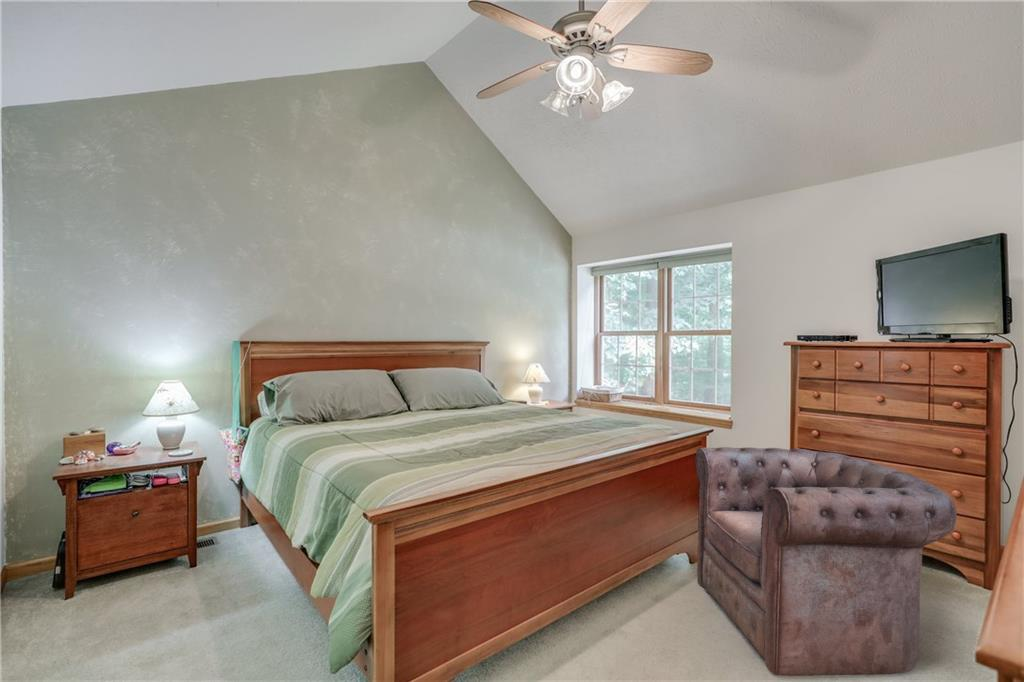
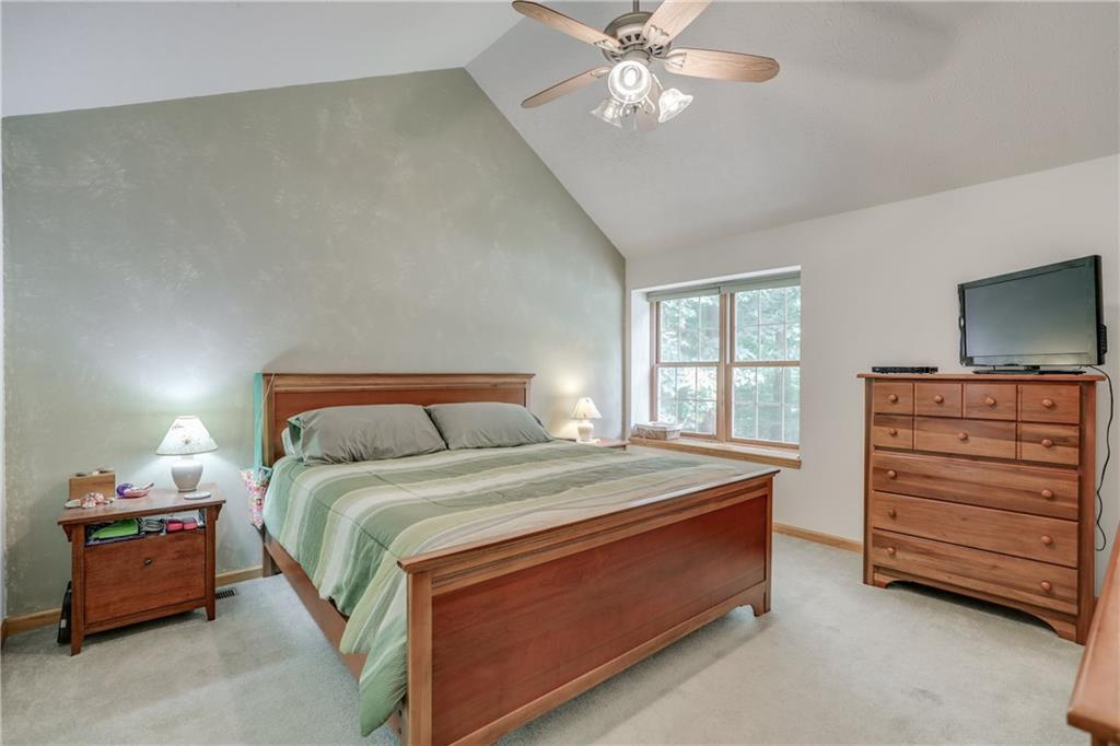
- armchair (813, 543)
